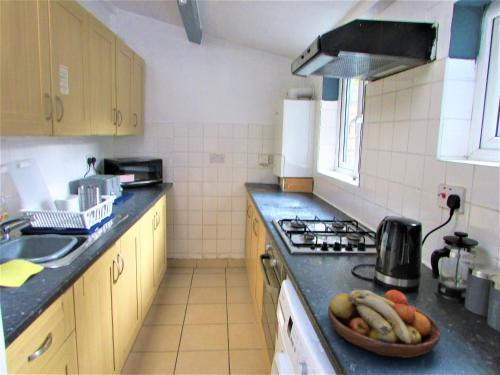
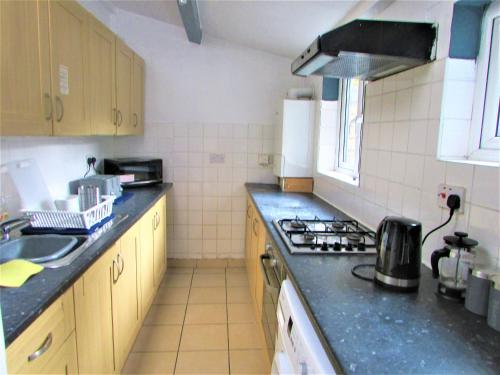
- fruit bowl (382, 313)
